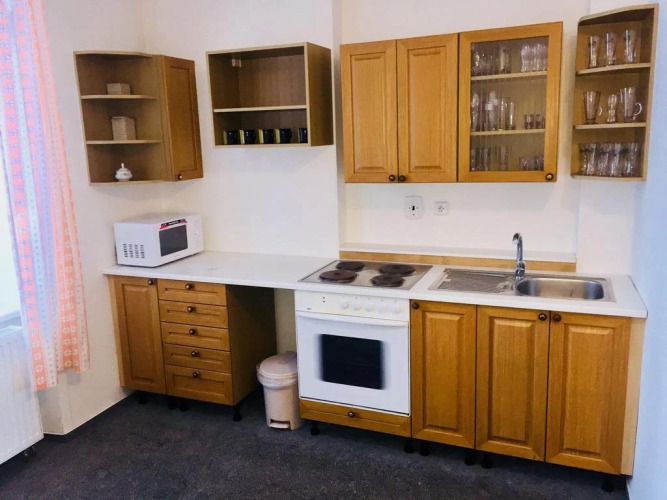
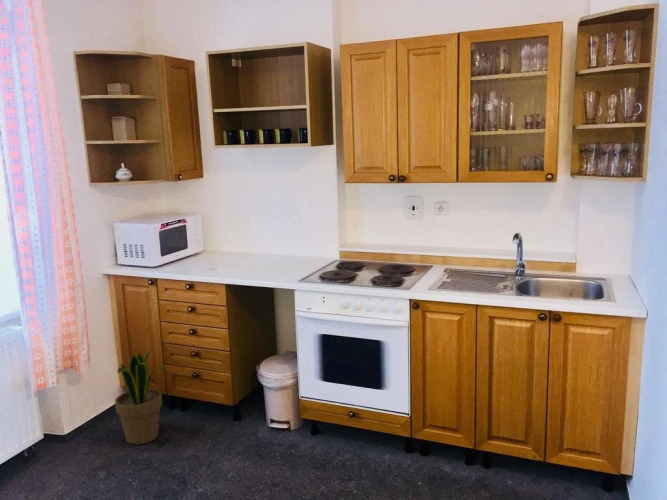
+ potted plant (141, 395)
